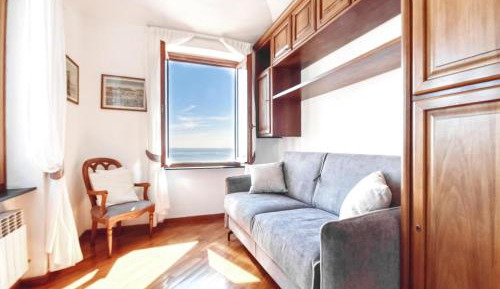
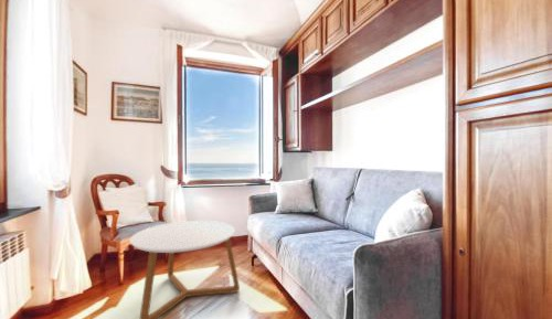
+ coffee table (185, 251)
